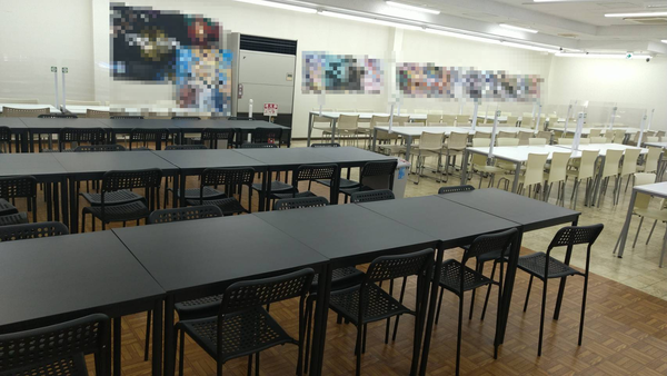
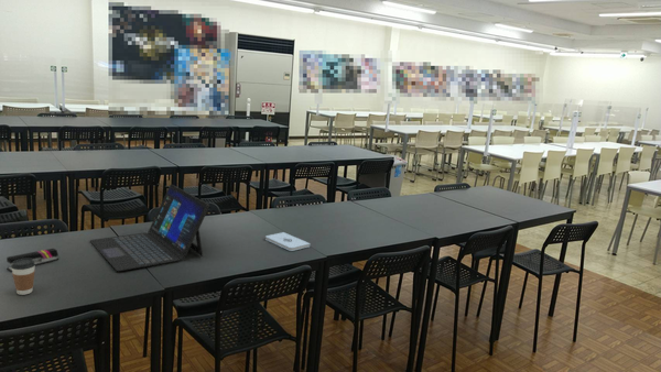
+ notepad (286, 241)
+ laptop (151, 225)
+ stapler (33, 258)
+ coffee cup (23, 276)
